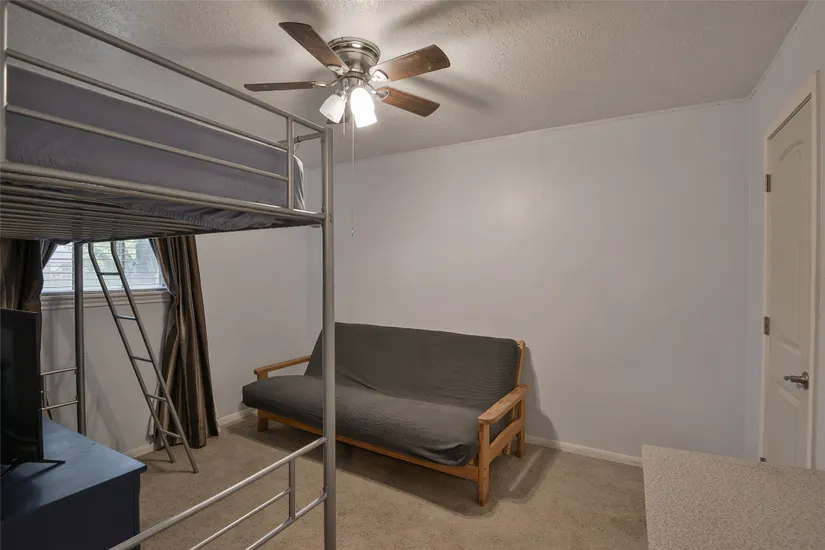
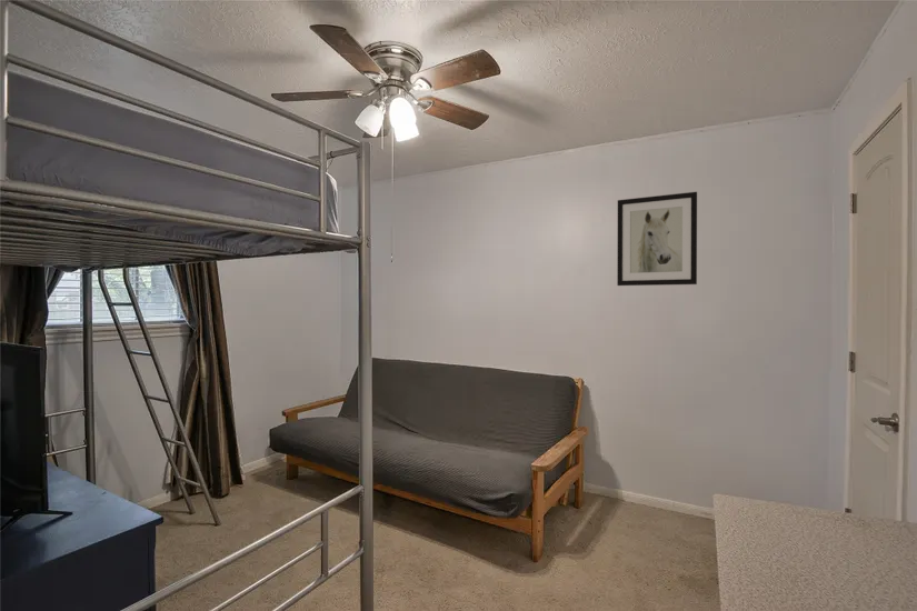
+ wall art (656, 240)
